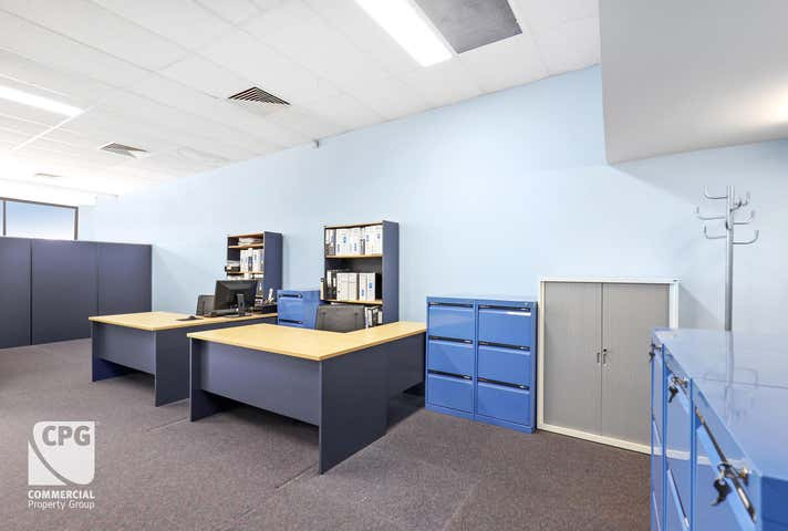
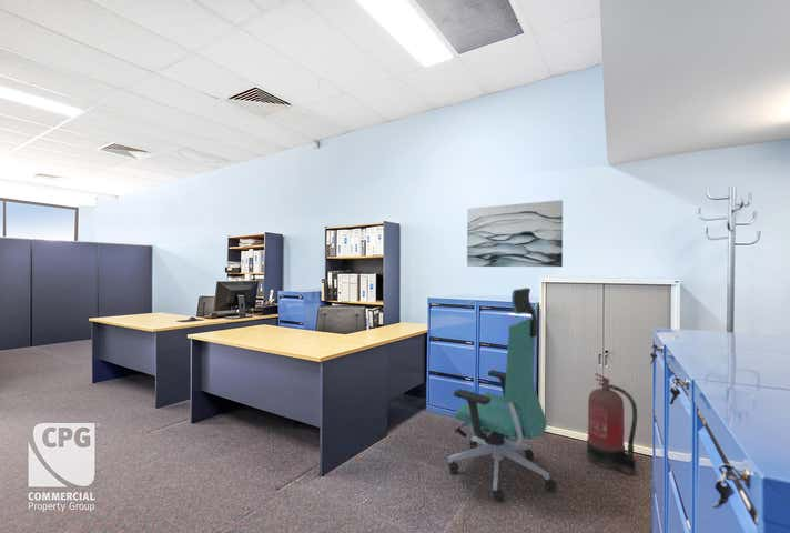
+ chair (504, 380)
+ wall art (512, 235)
+ fire extinguisher (612, 420)
